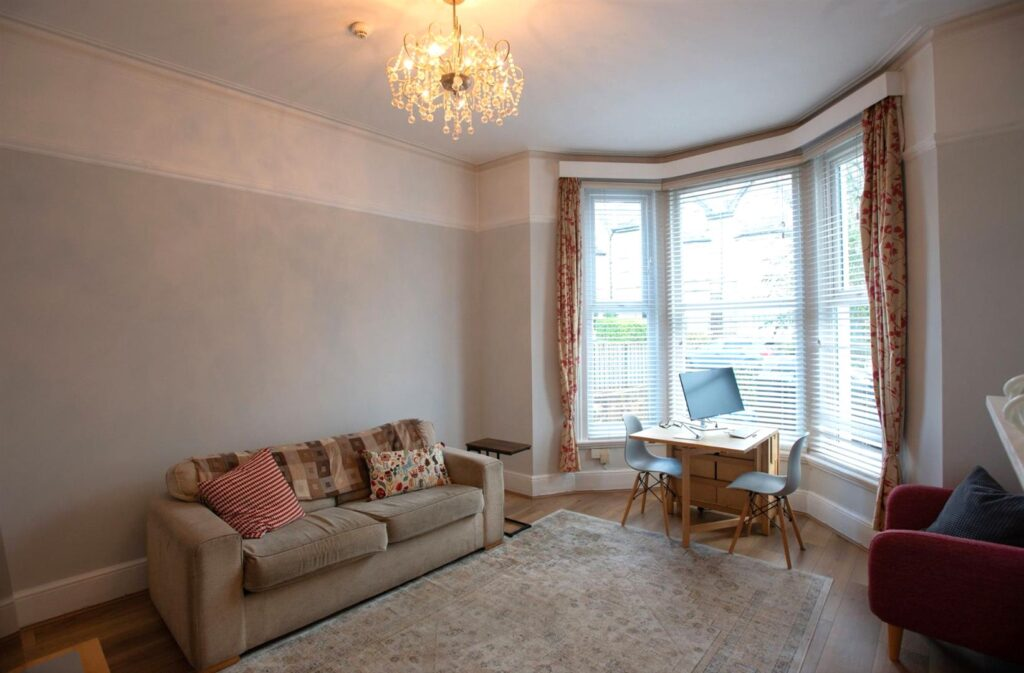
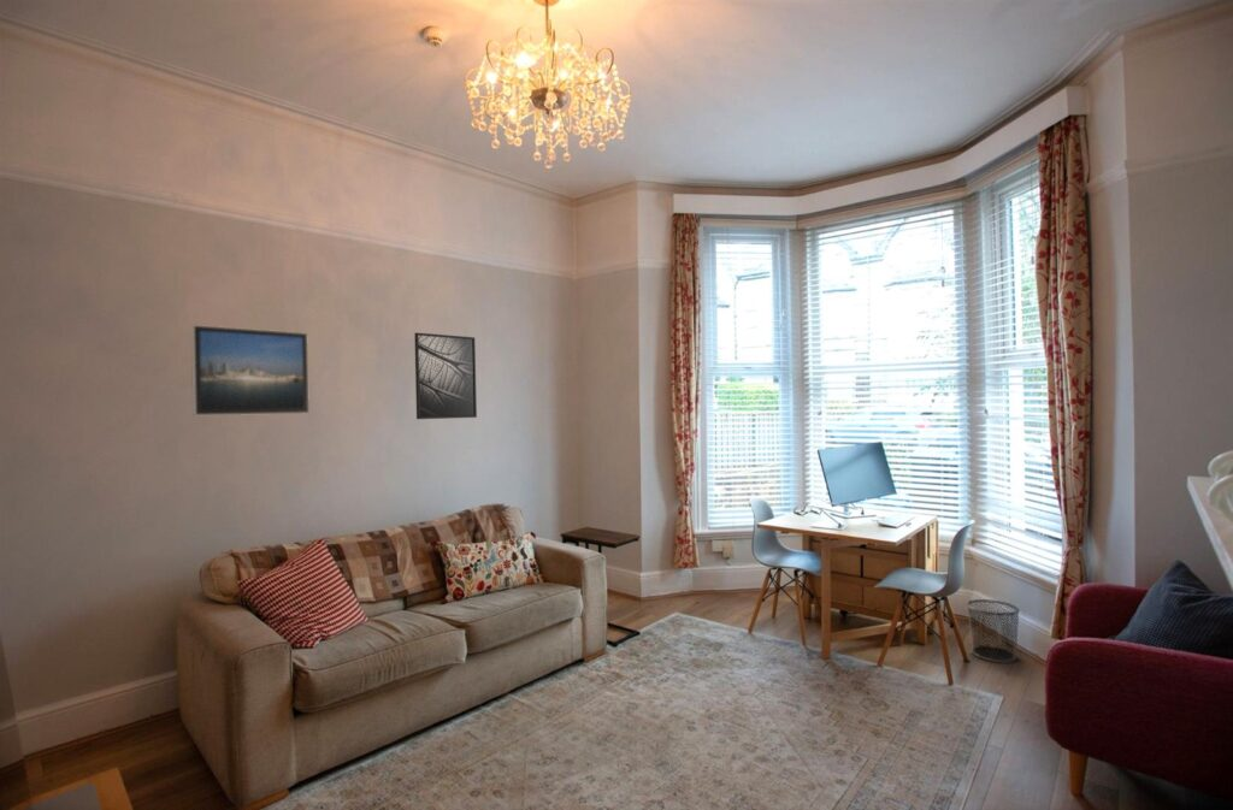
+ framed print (447, 377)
+ waste bin (992, 629)
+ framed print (253, 372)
